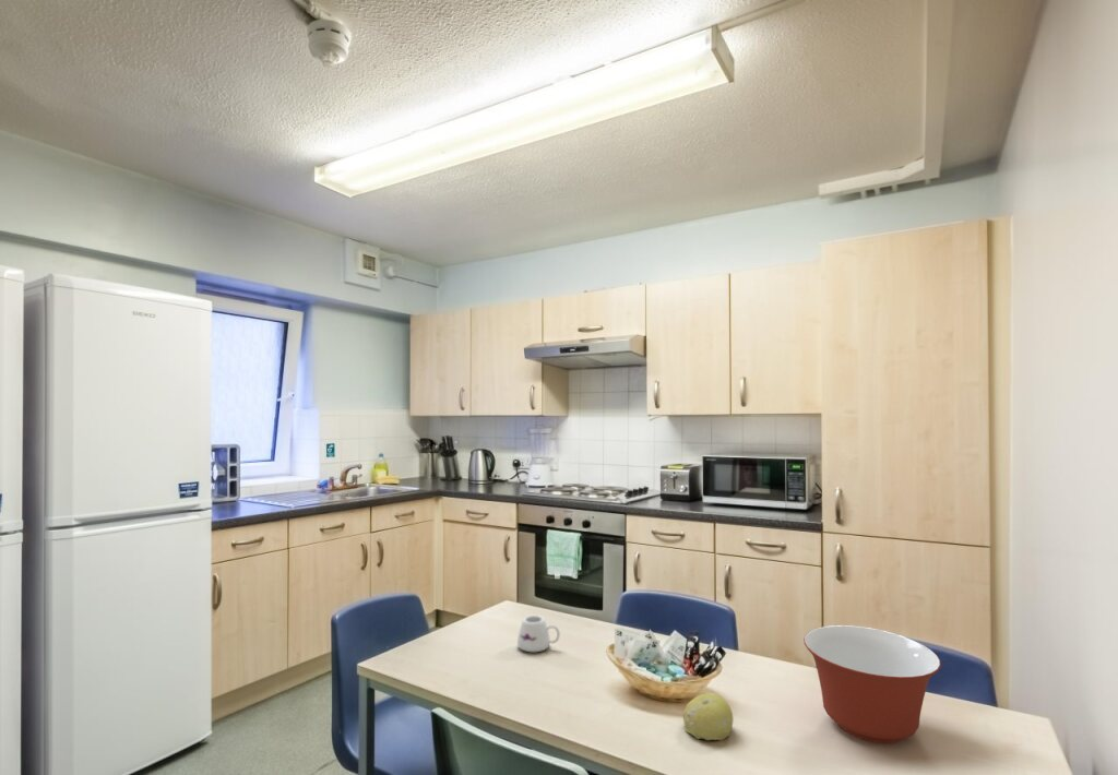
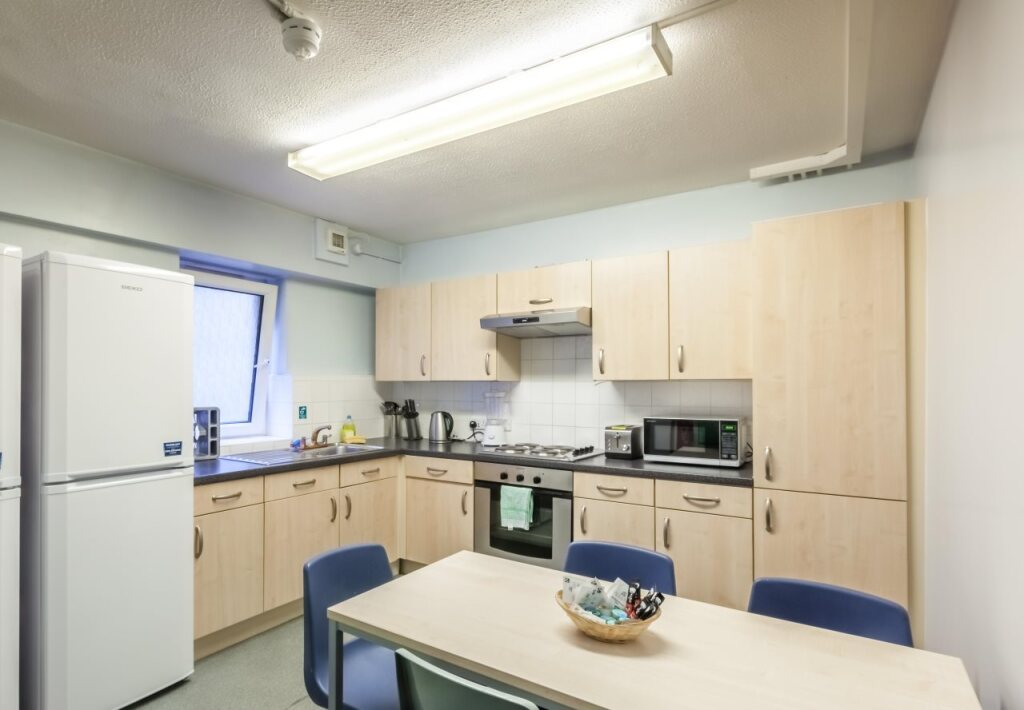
- fruit (707, 713)
- mixing bowl (869, 687)
- mug (538, 633)
